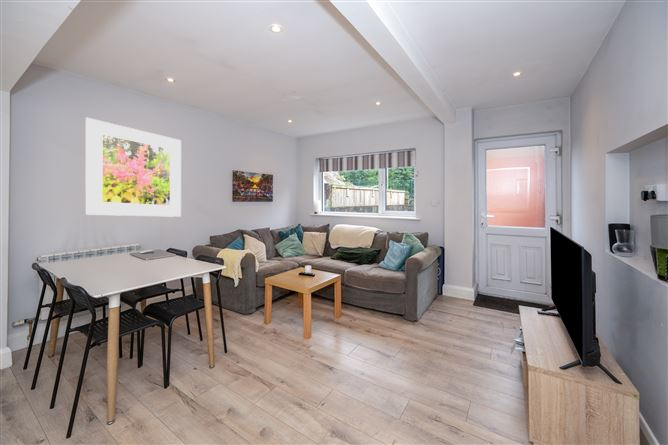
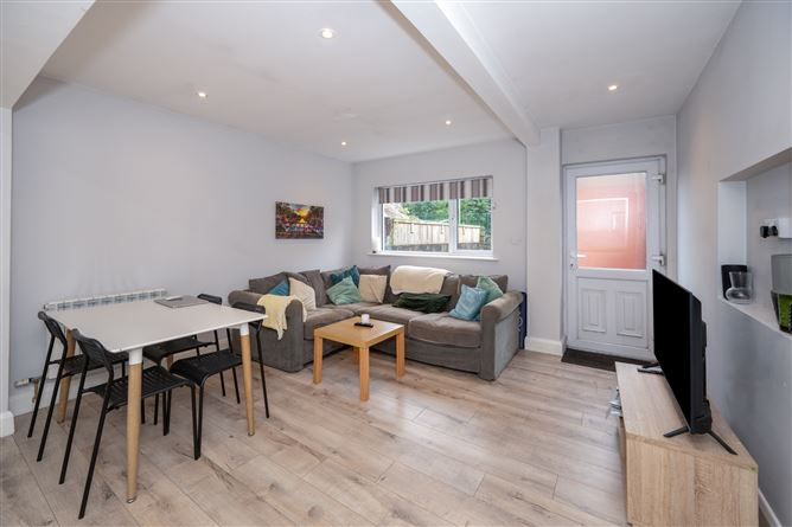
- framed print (138, 173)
